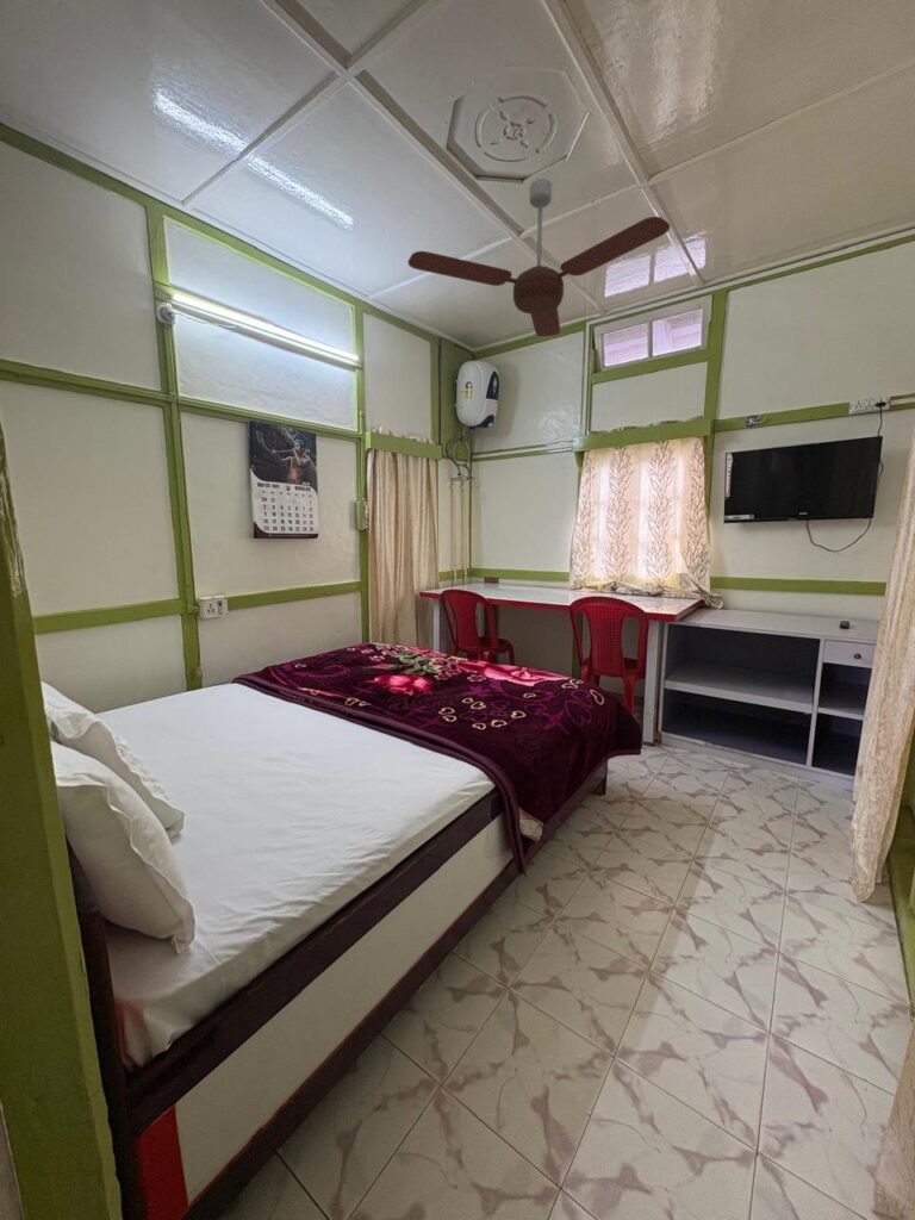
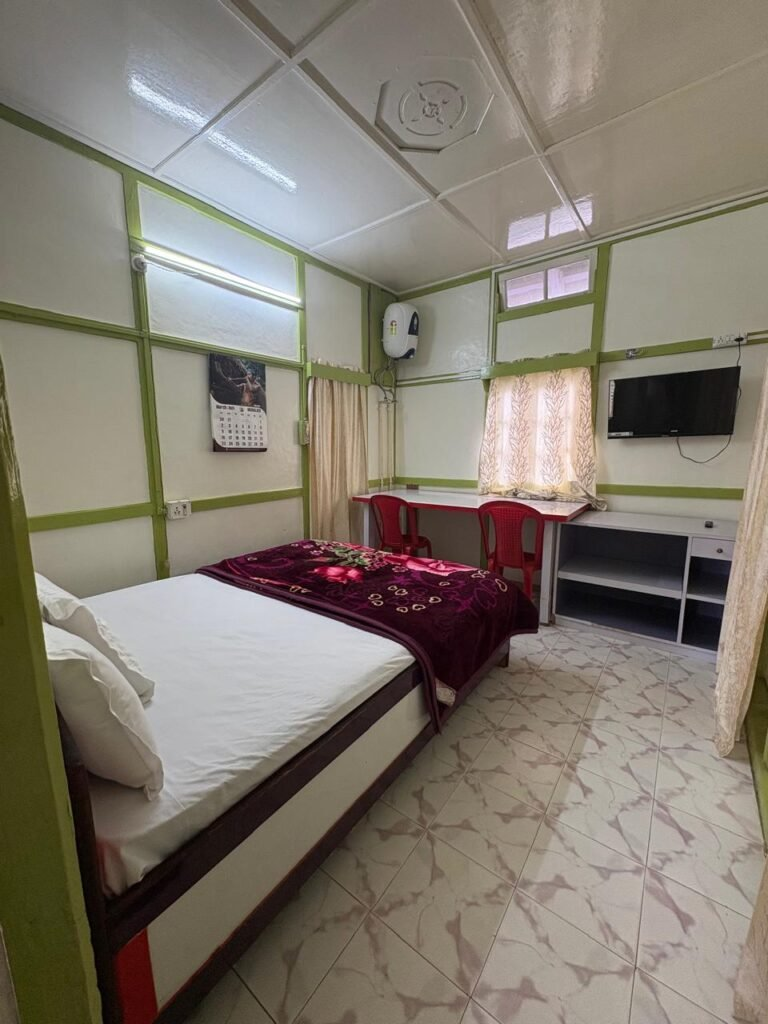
- ceiling fan (537, 257)
